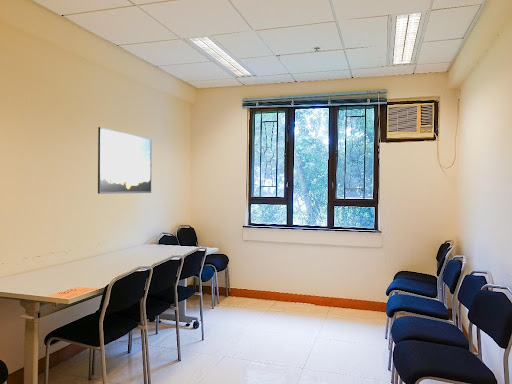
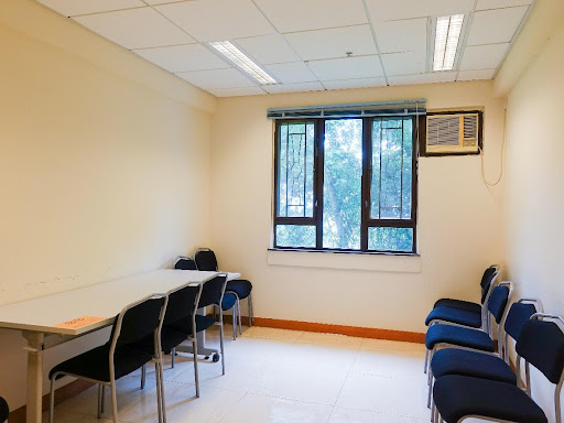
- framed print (127, 163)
